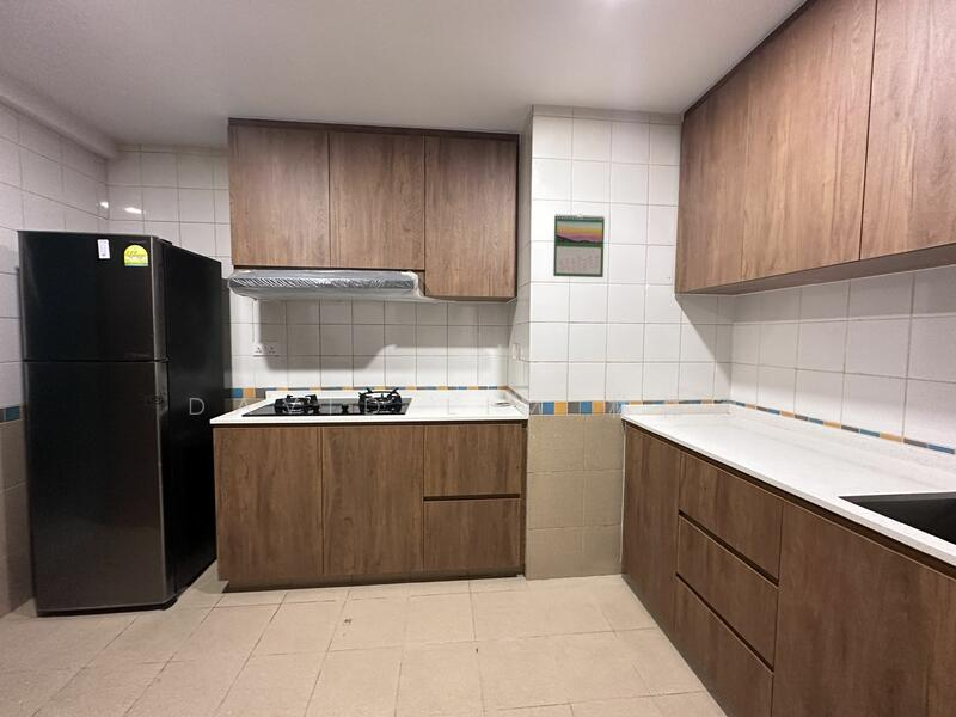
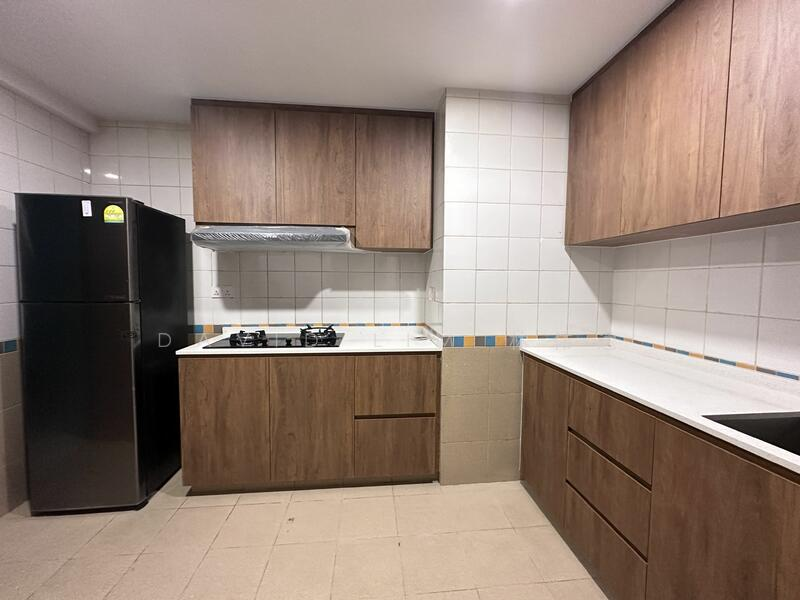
- calendar (578, 245)
